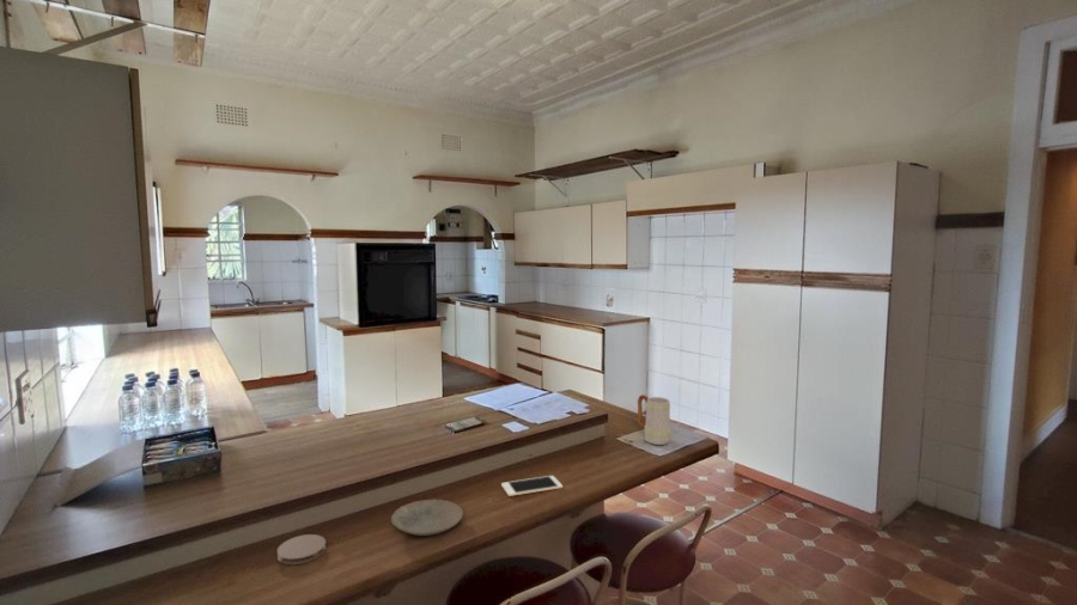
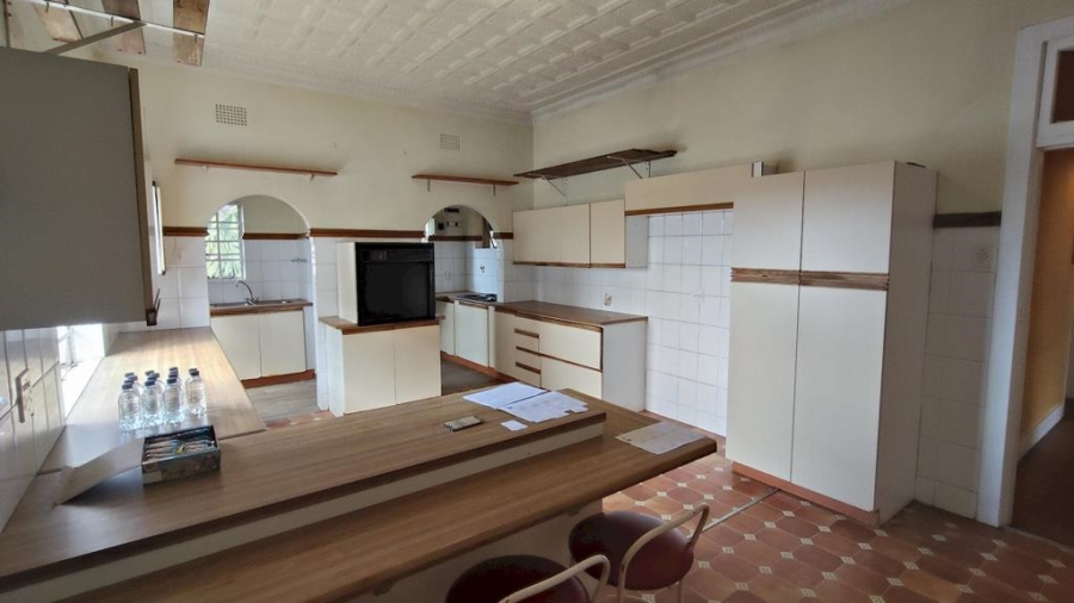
- coaster (302, 549)
- mug (652, 417)
- plate (427, 519)
- cell phone (531, 485)
